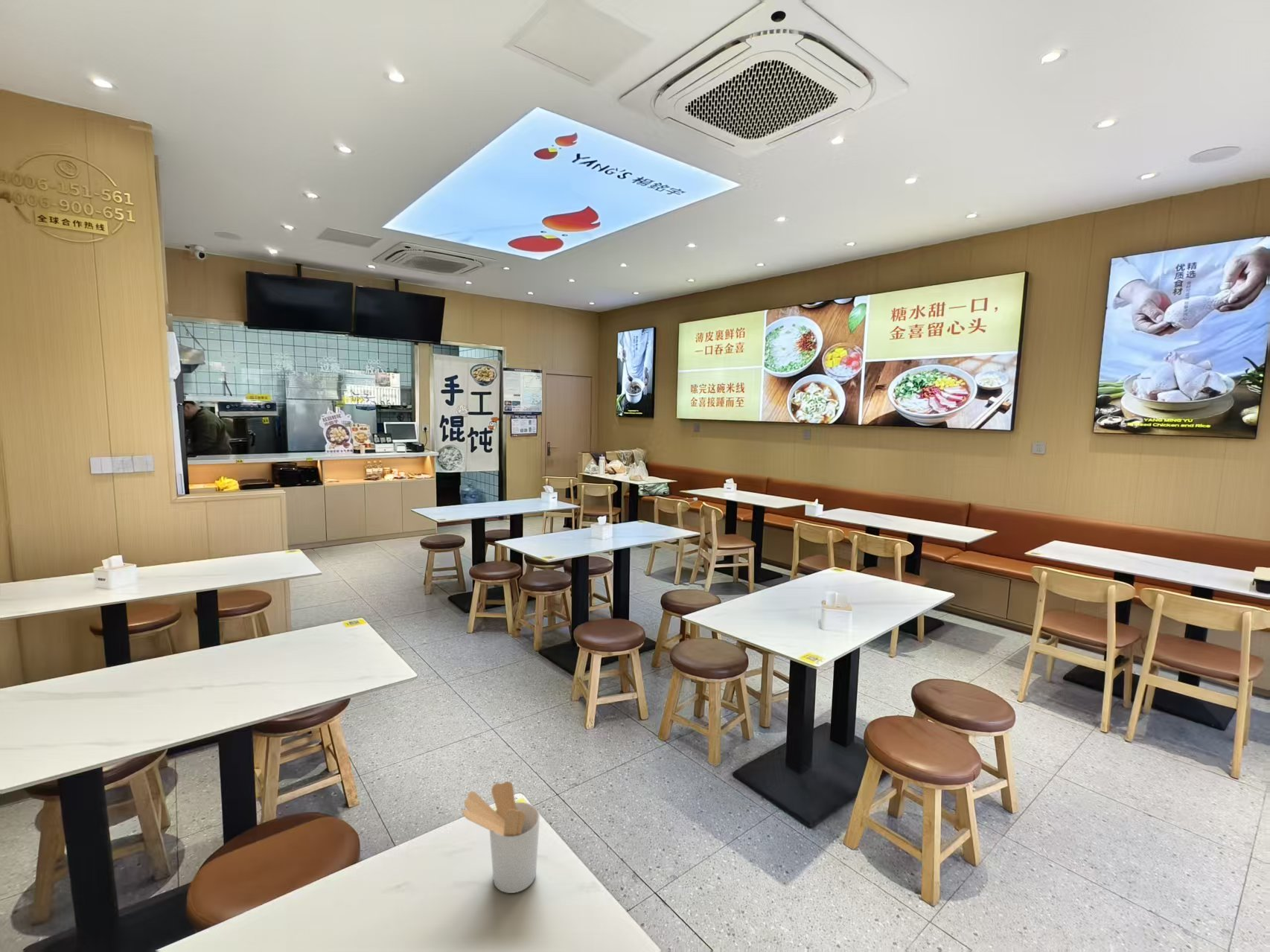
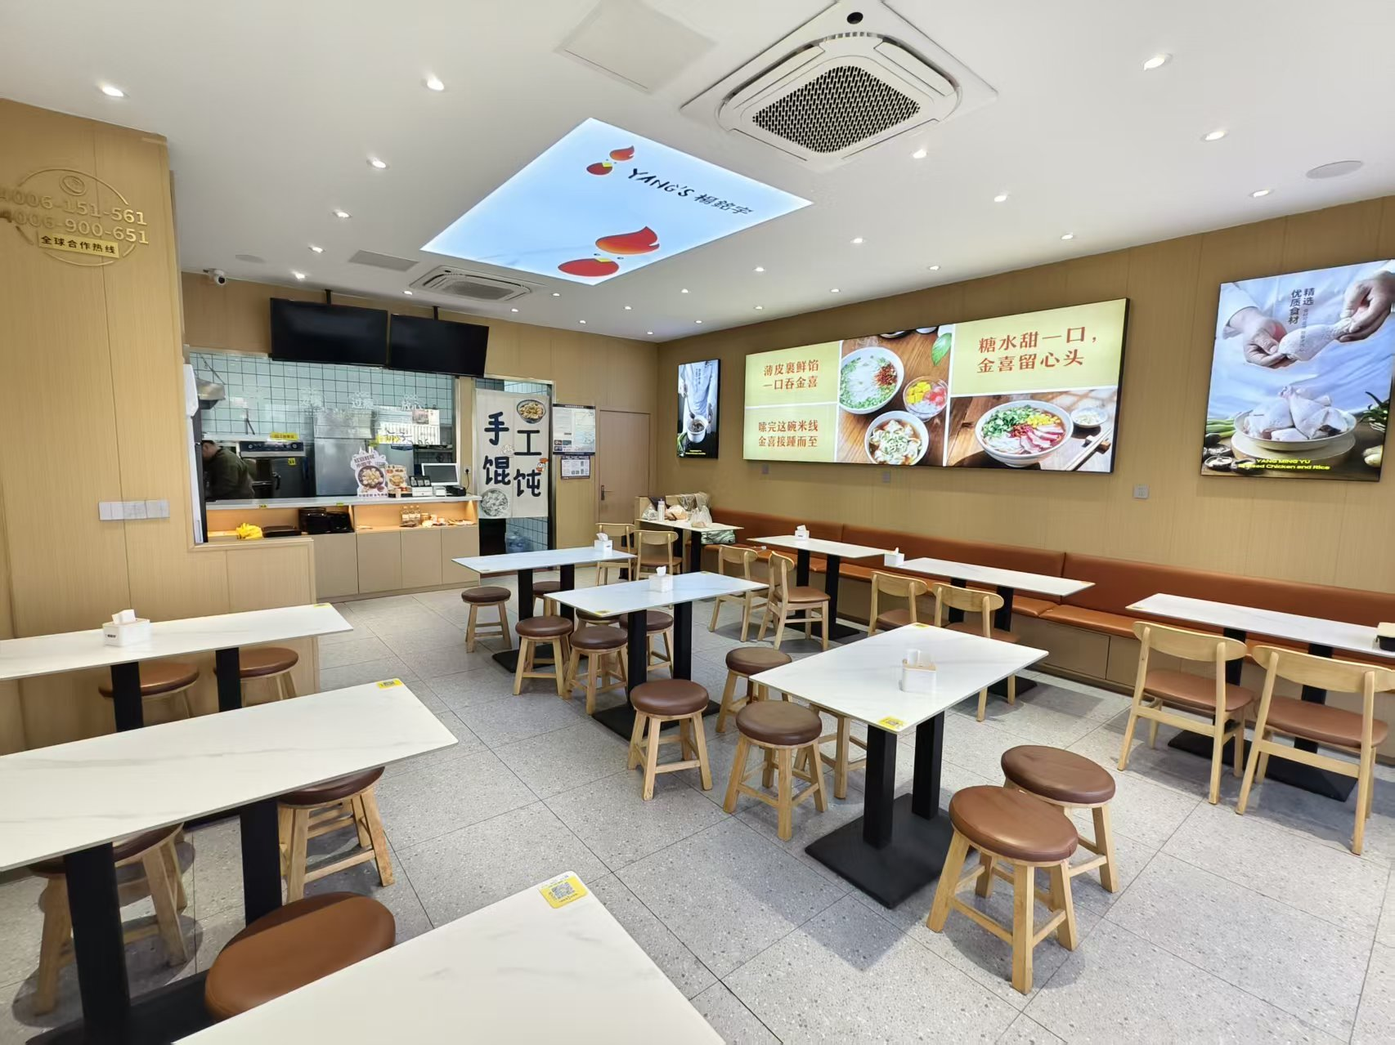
- utensil holder (501, 836)
